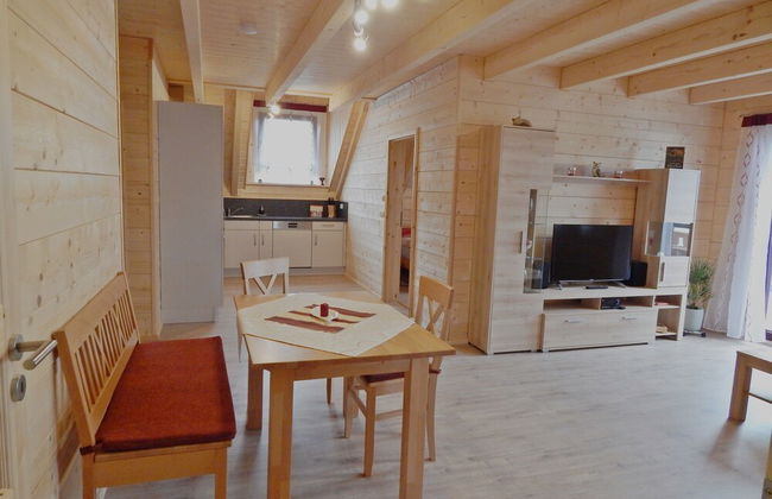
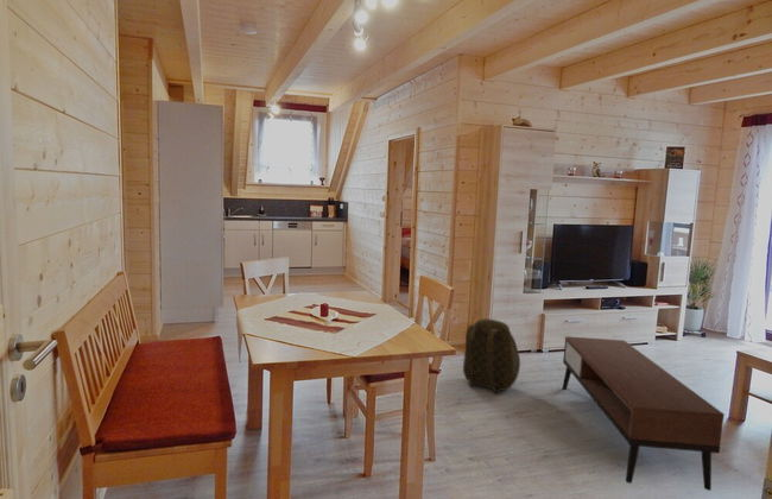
+ backpack (488, 354)
+ coffee table (625, 398)
